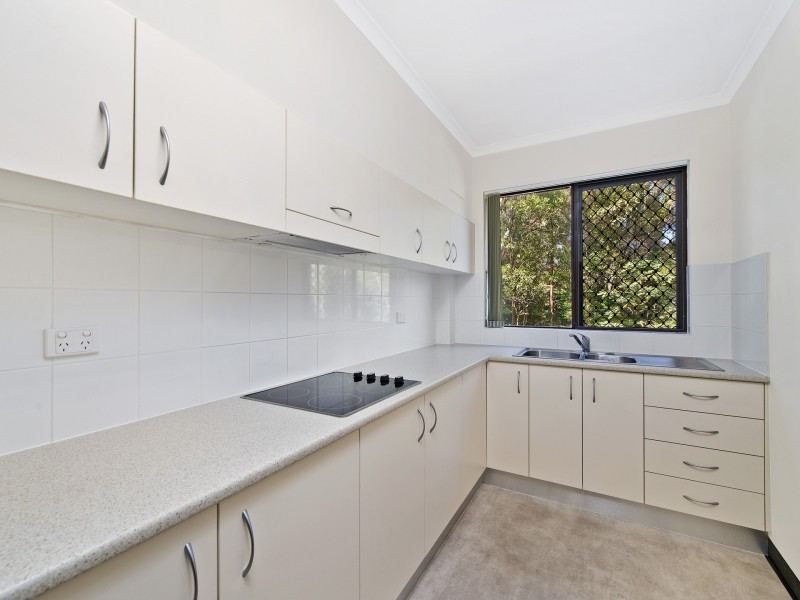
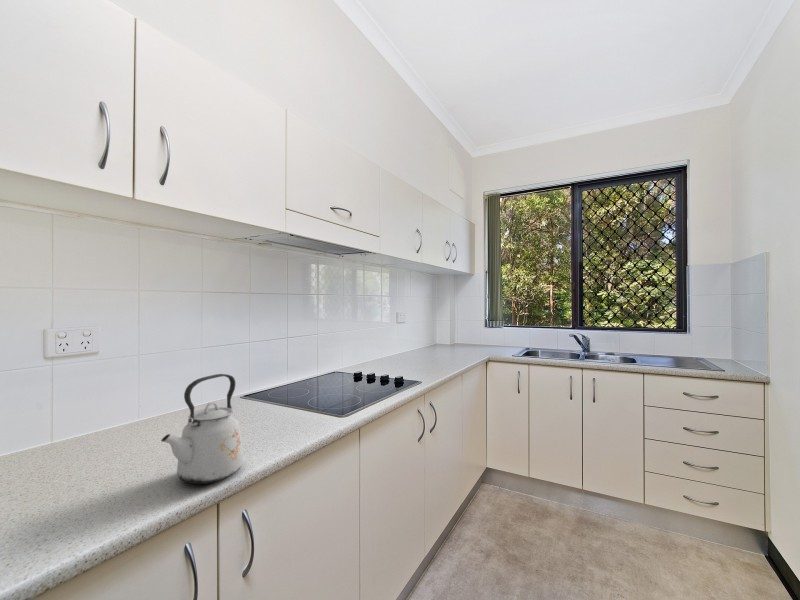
+ kettle (201, 428)
